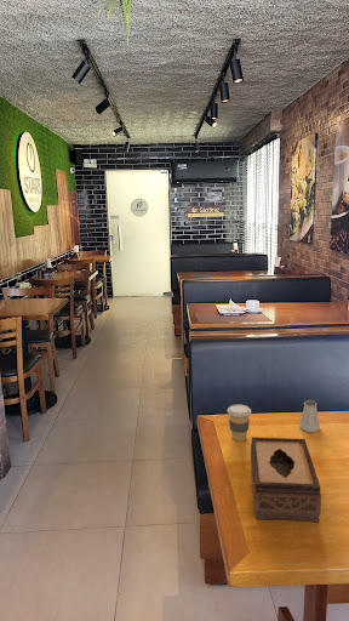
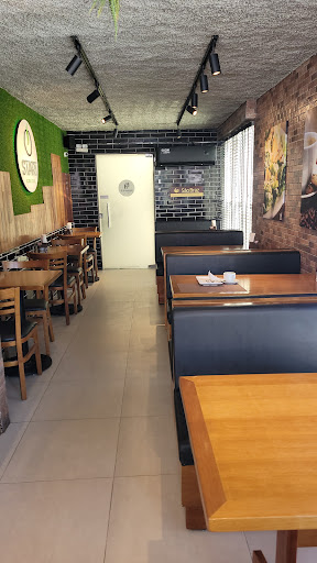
- saltshaker (309, 414)
- coffee cup (239, 422)
- tissue box (281, 475)
